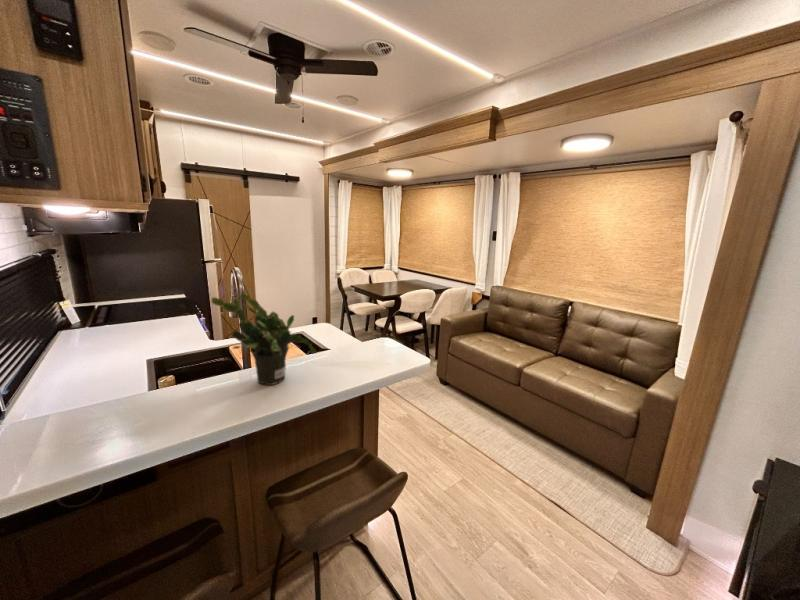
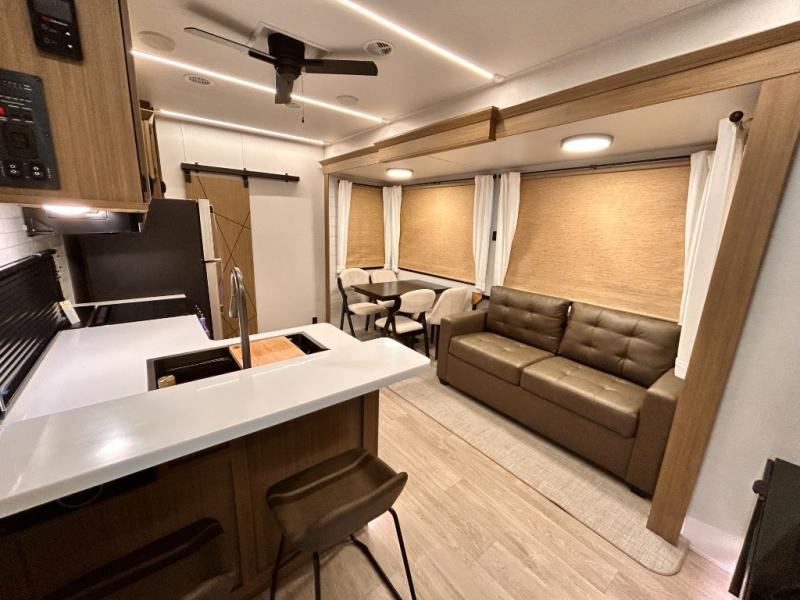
- potted plant (262, 342)
